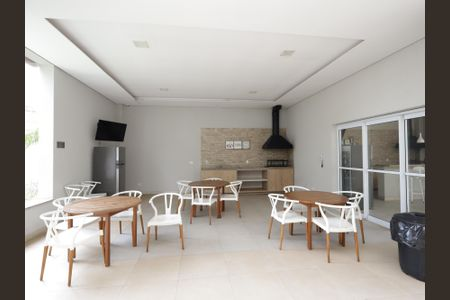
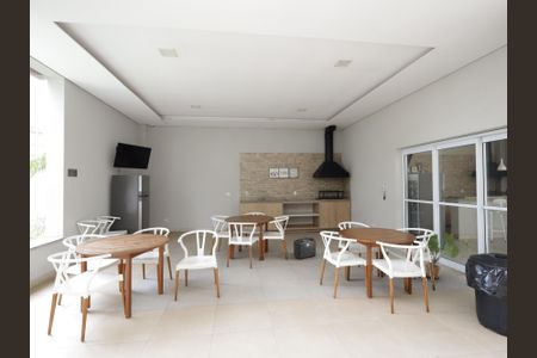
+ backpack (304, 247)
+ house plant (439, 254)
